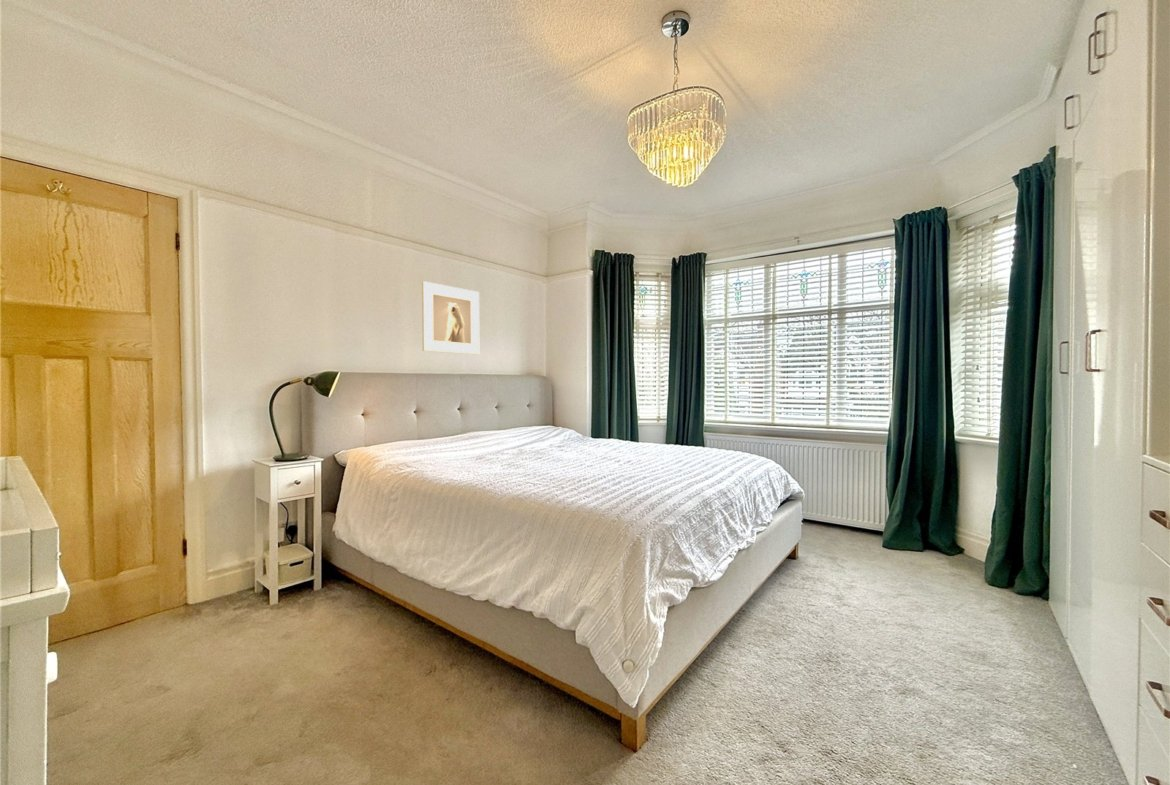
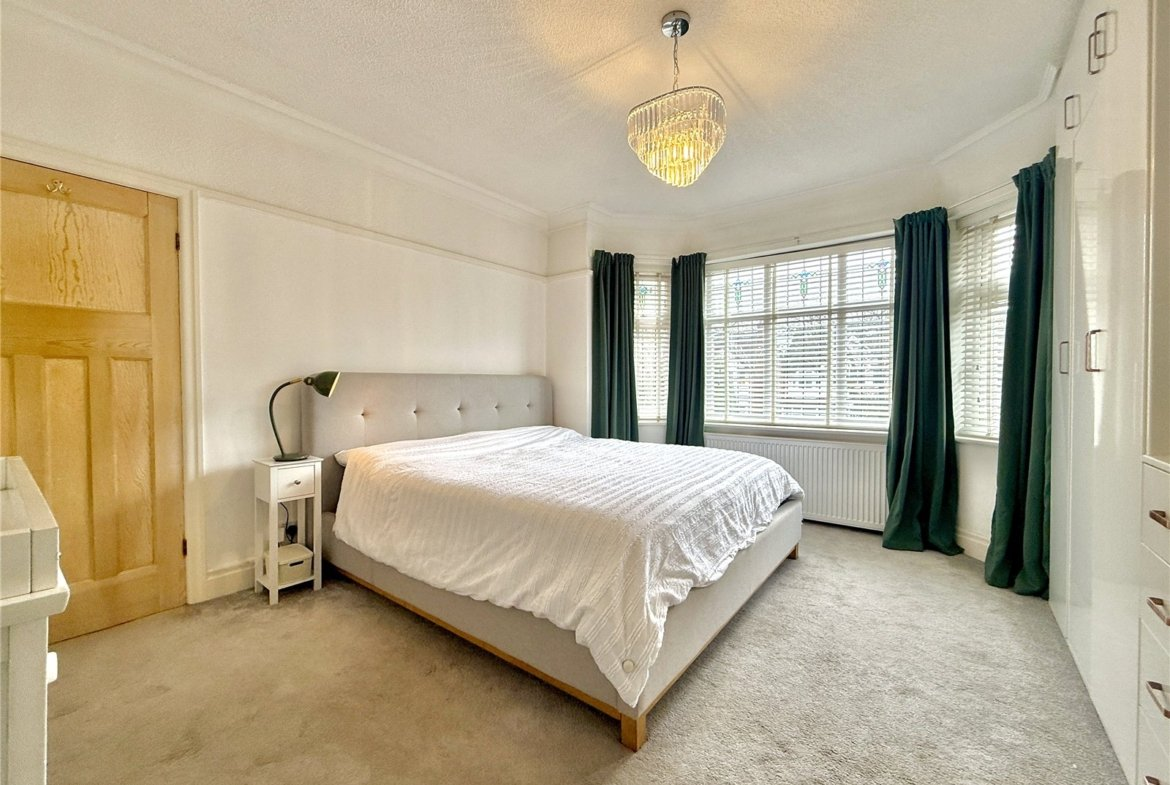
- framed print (452, 319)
